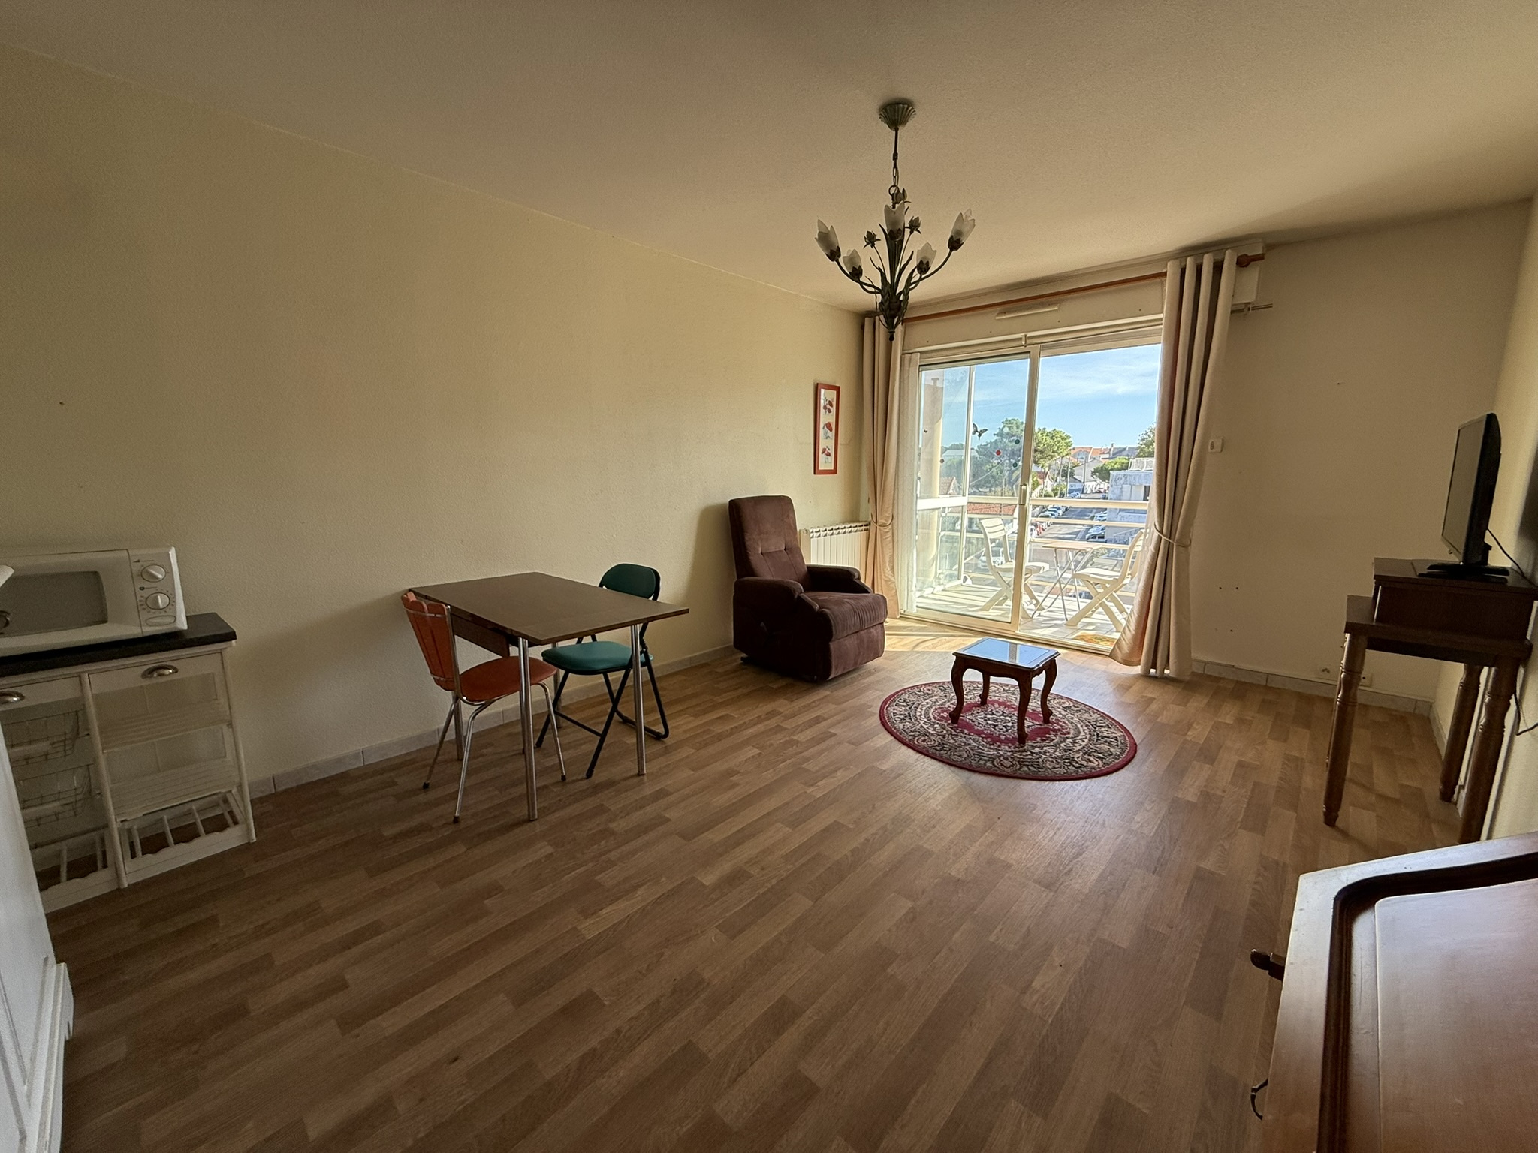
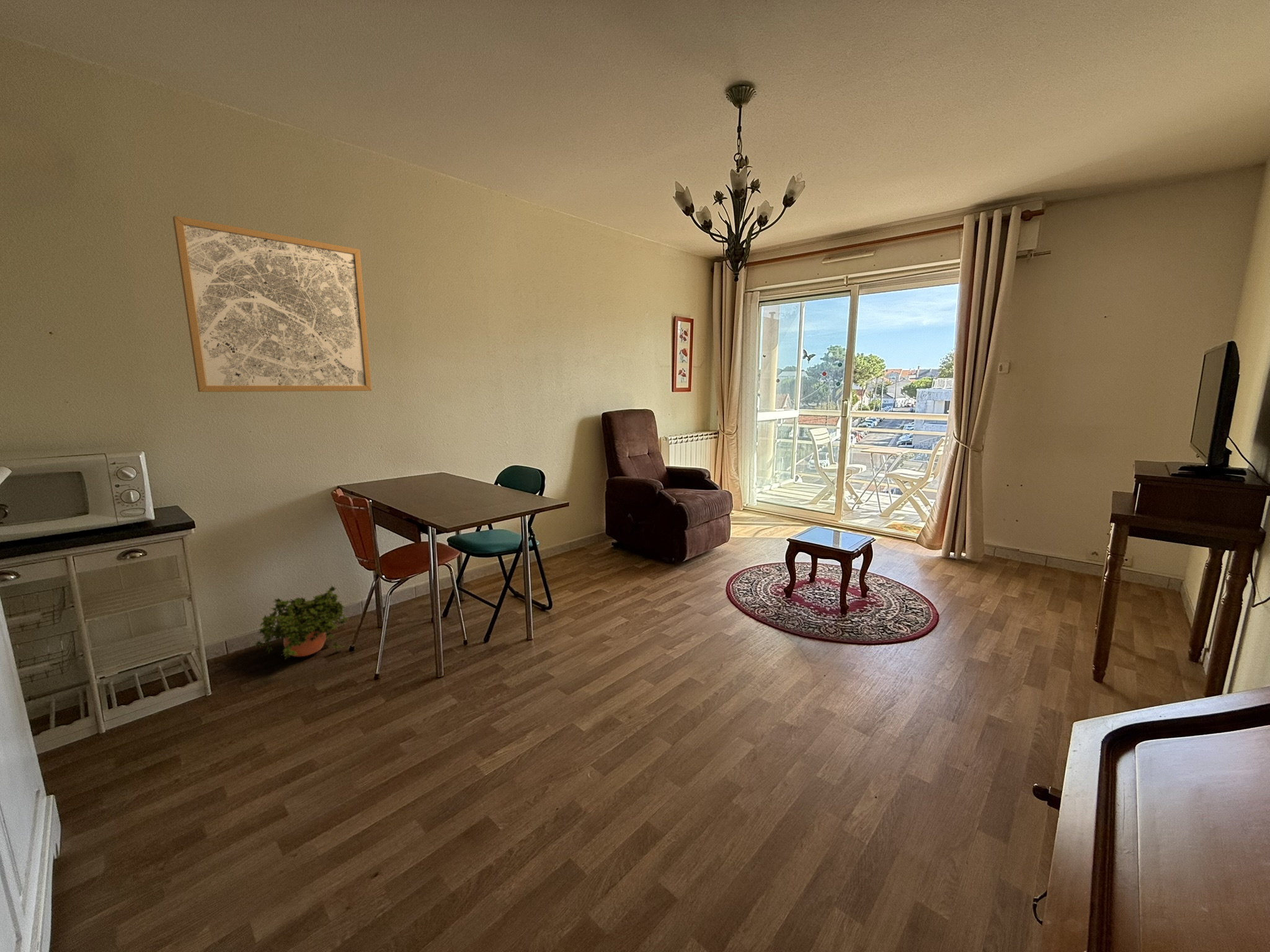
+ wall art (285, 315)
+ potted plant (302, 625)
